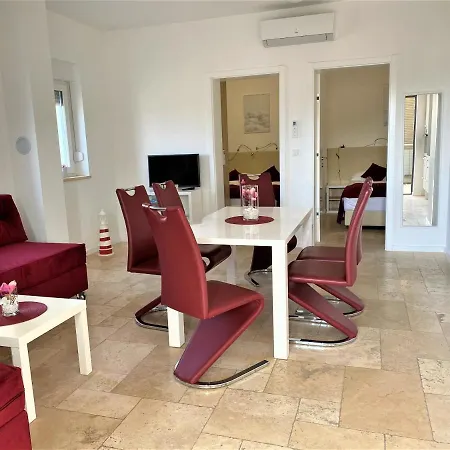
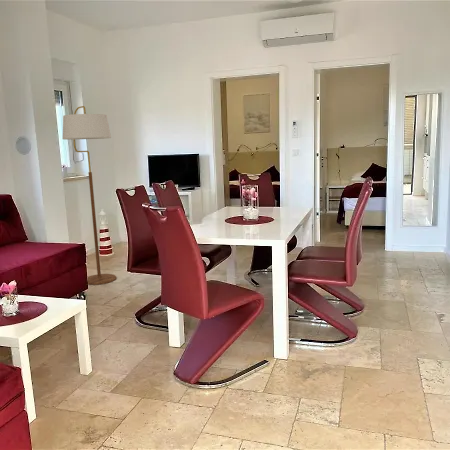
+ floor lamp (90, 195)
